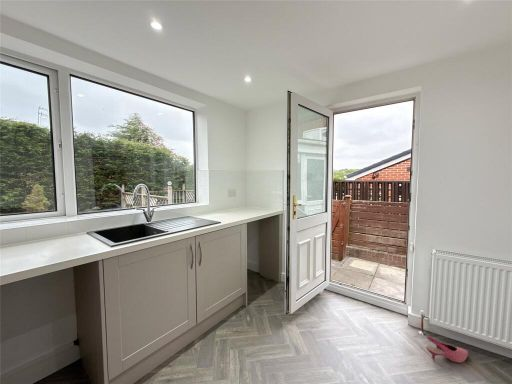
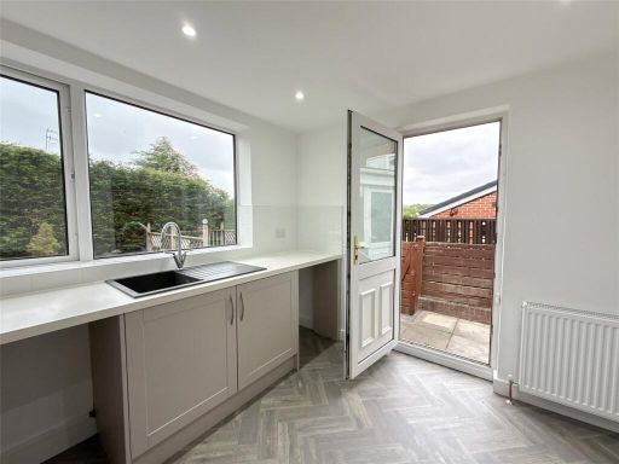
- shoe (447, 346)
